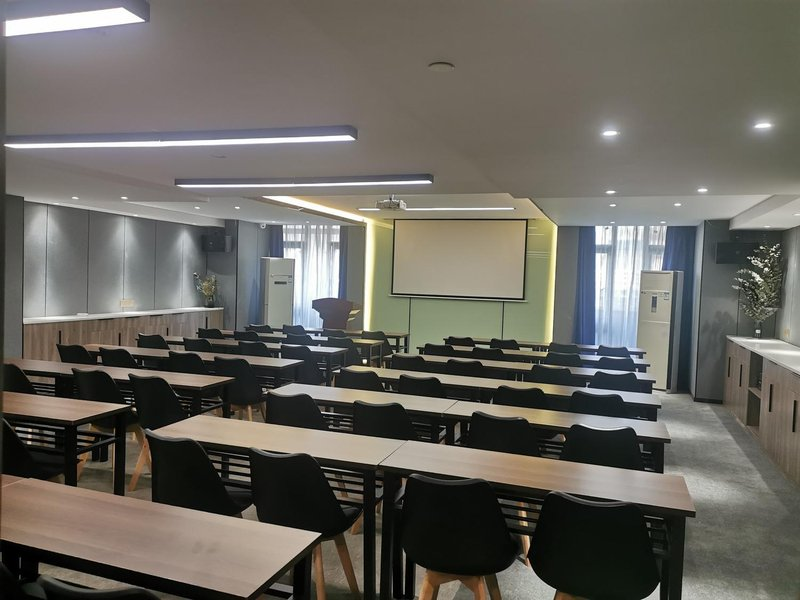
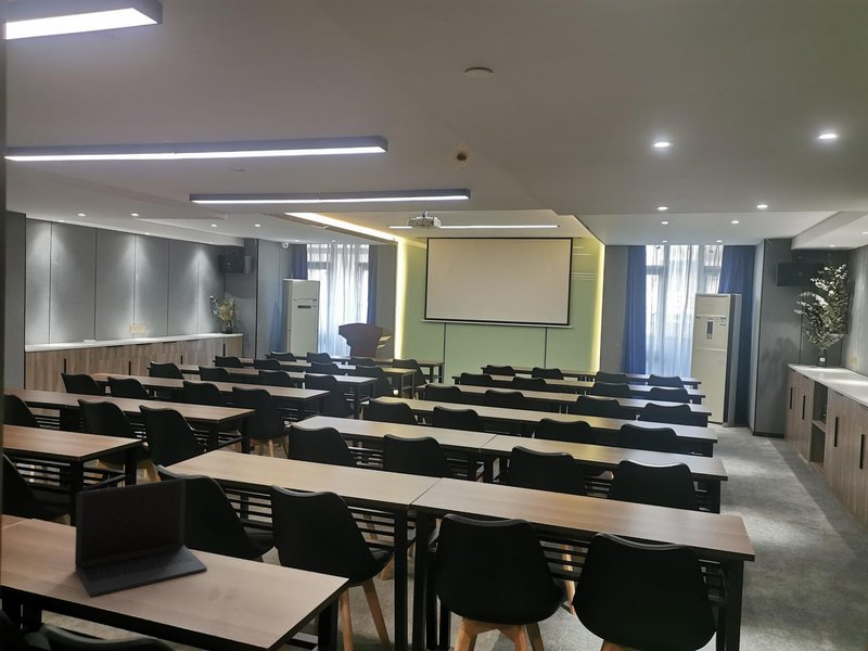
+ recessed light (459, 157)
+ laptop (142, 532)
